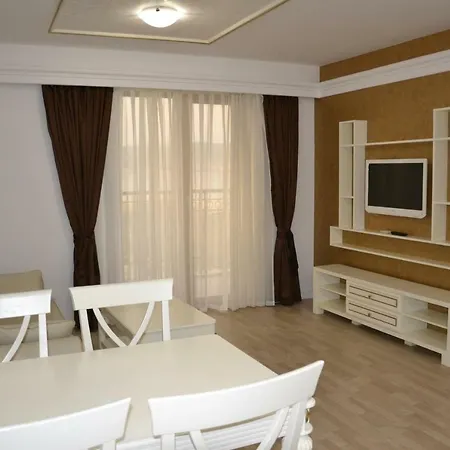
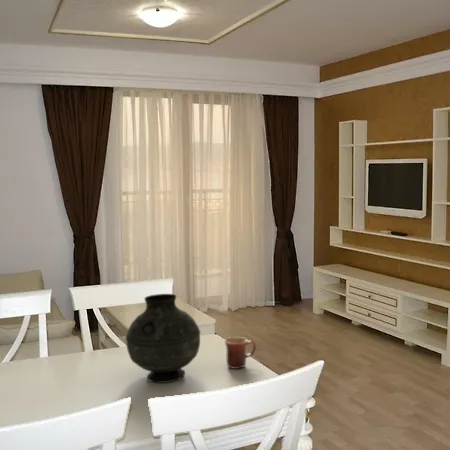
+ vase (163, 336)
+ mug (240, 353)
